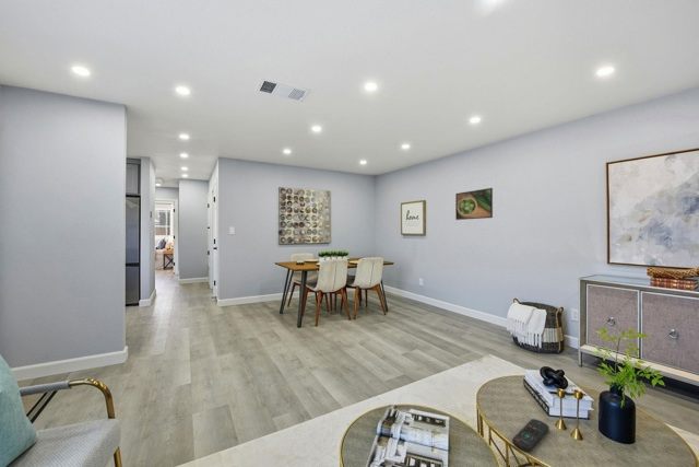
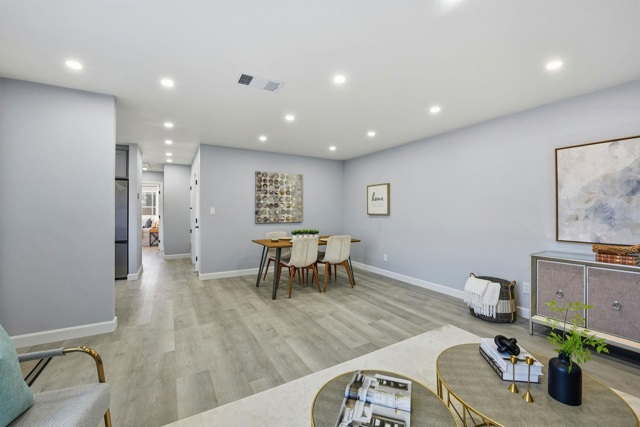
- remote control (531, 433)
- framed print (473, 205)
